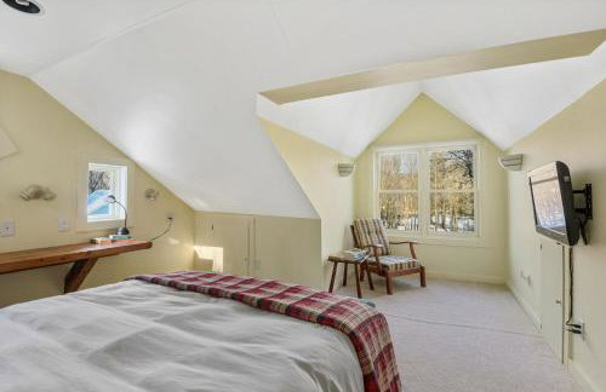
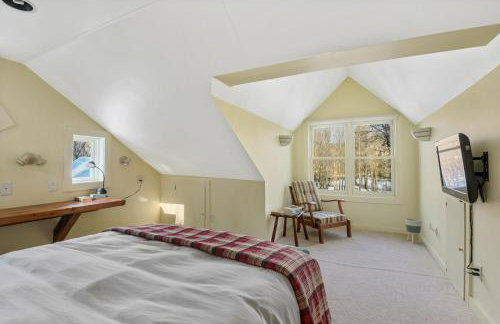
+ planter (413, 230)
